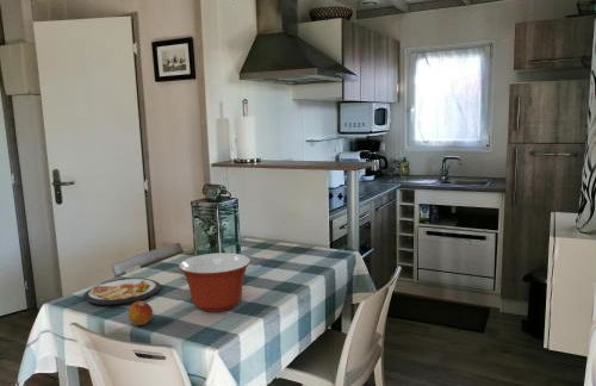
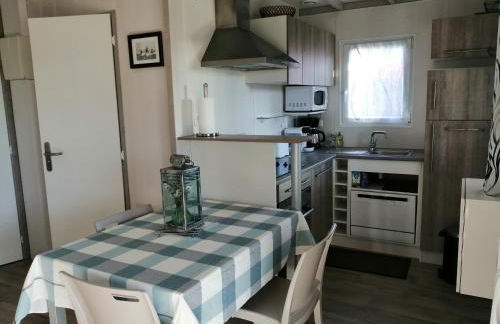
- apple (139, 312)
- dish (123, 288)
- mixing bowl (216, 284)
